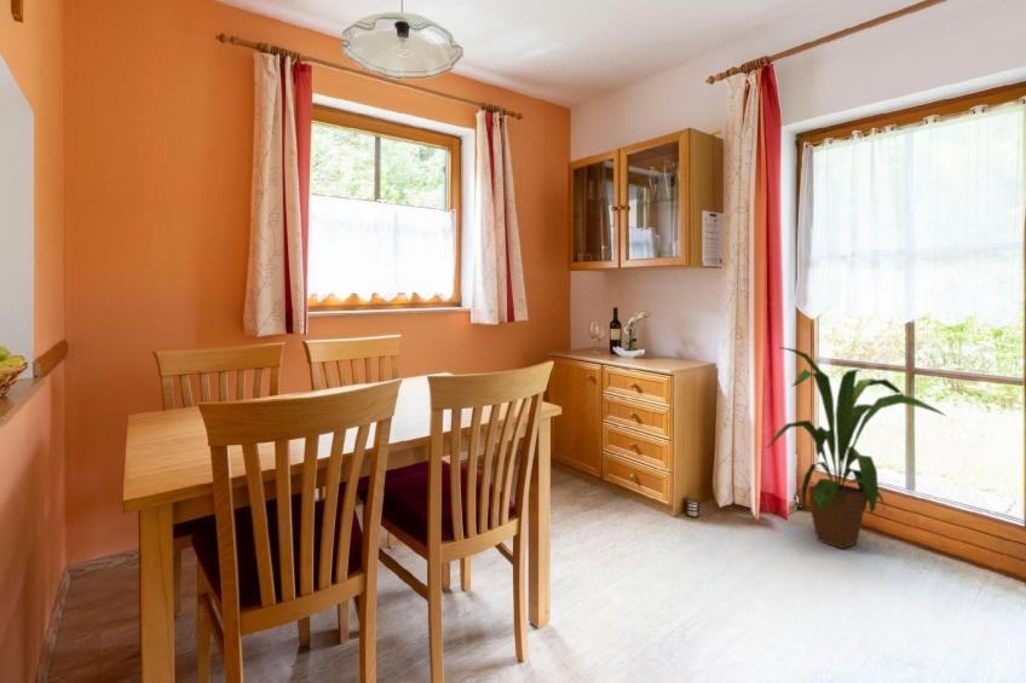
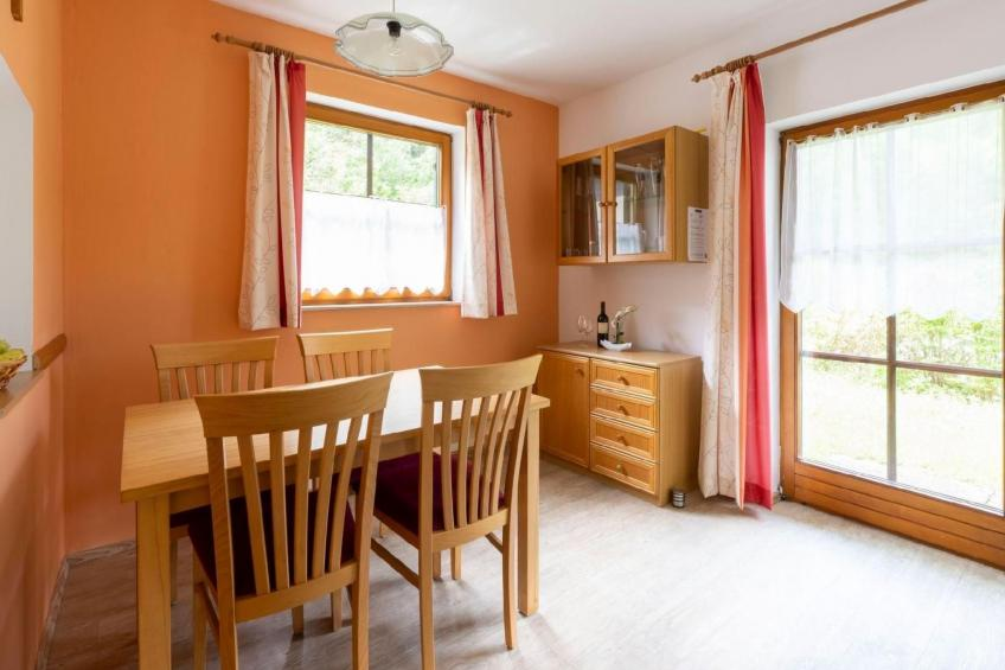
- house plant (853, 448)
